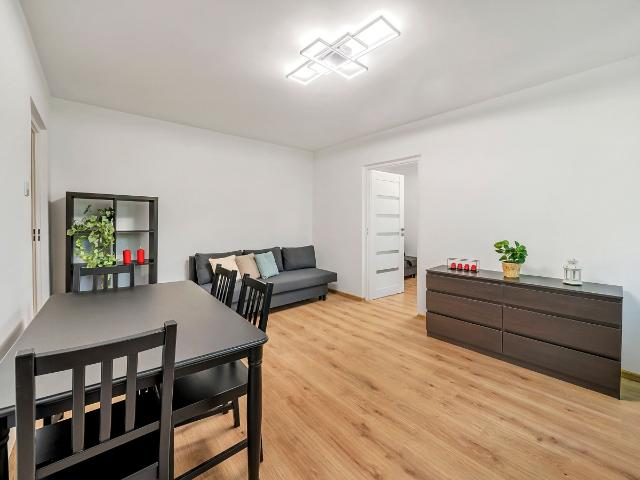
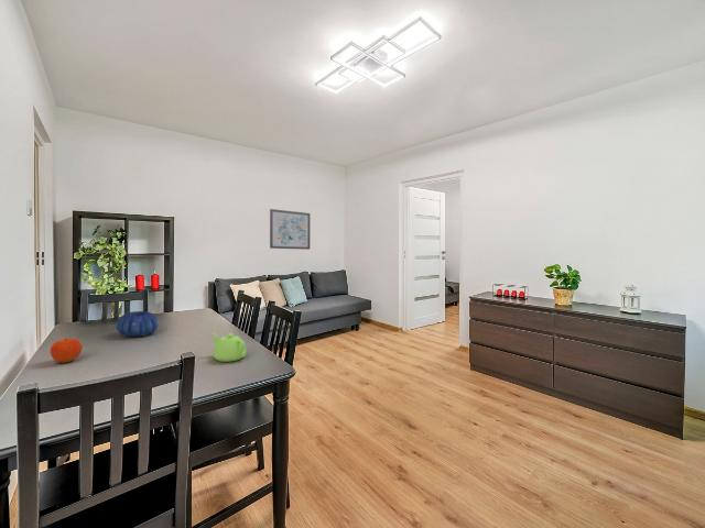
+ wall art (291, 230)
+ fruit (66, 350)
+ decorative bowl (138, 323)
+ teapot (228, 345)
